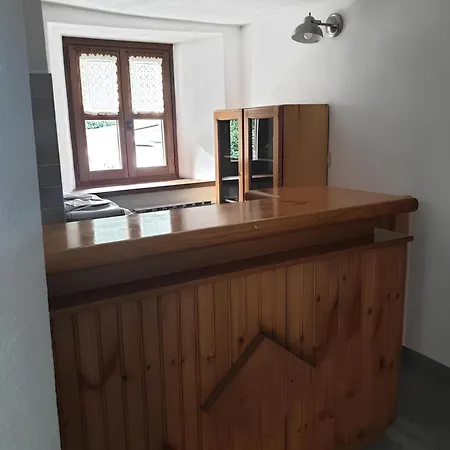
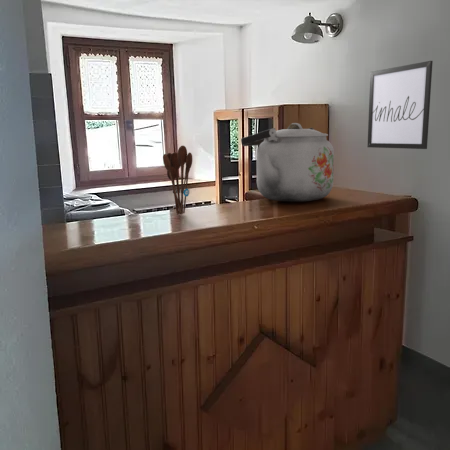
+ wall art (397, 108)
+ kettle (287, 161)
+ utensil holder (178, 180)
